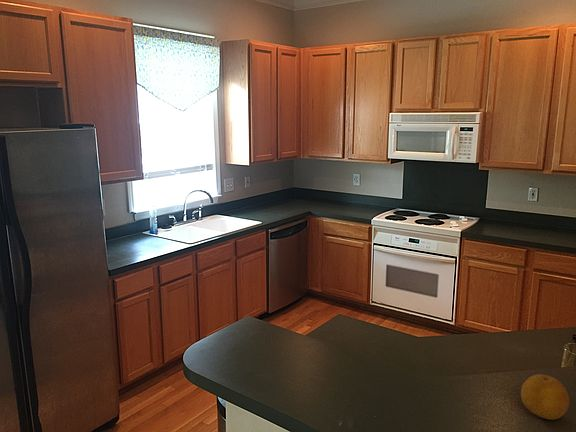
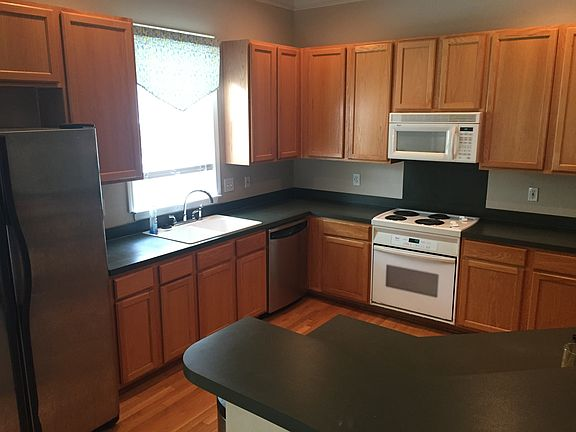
- fruit (544, 396)
